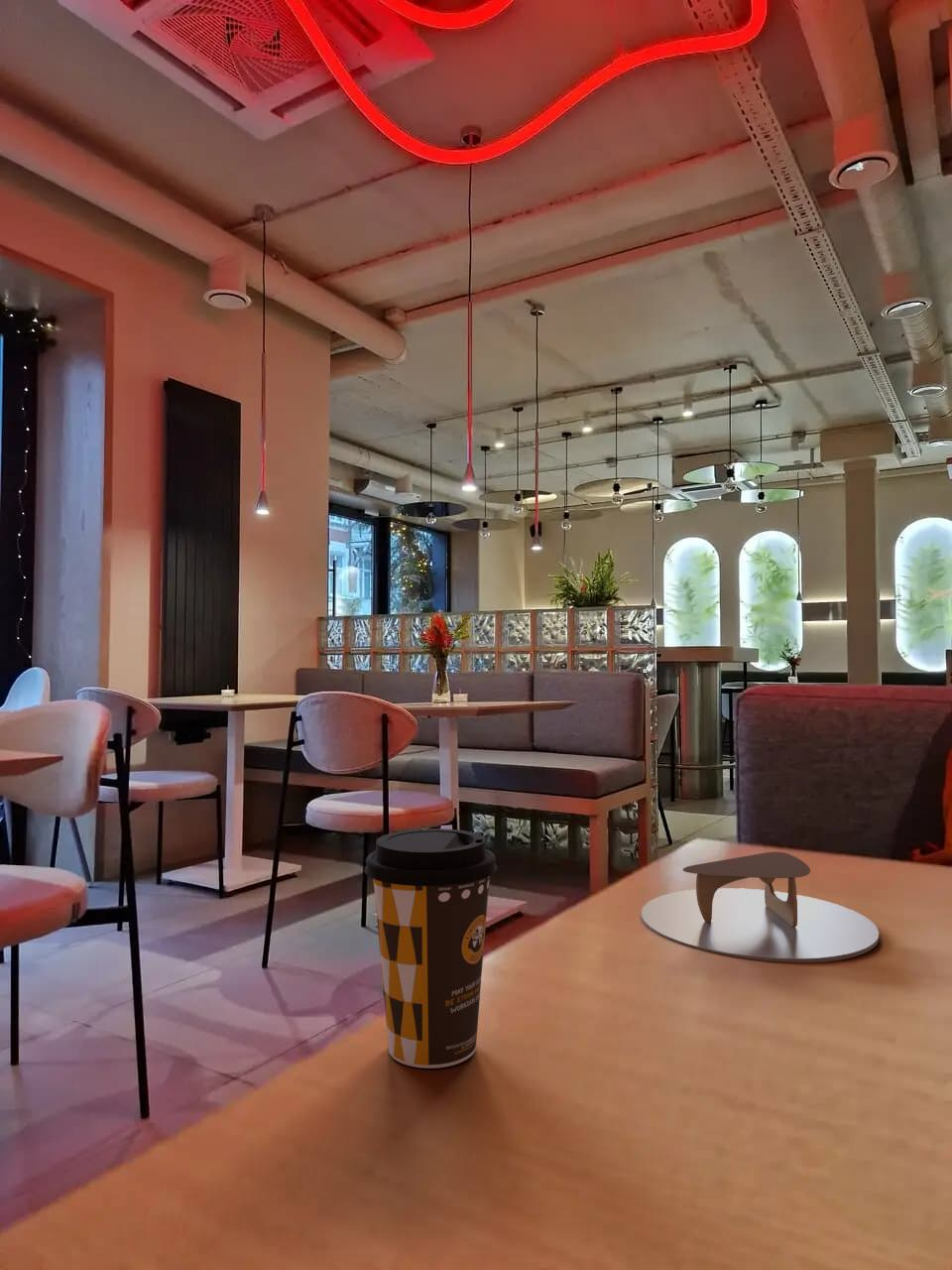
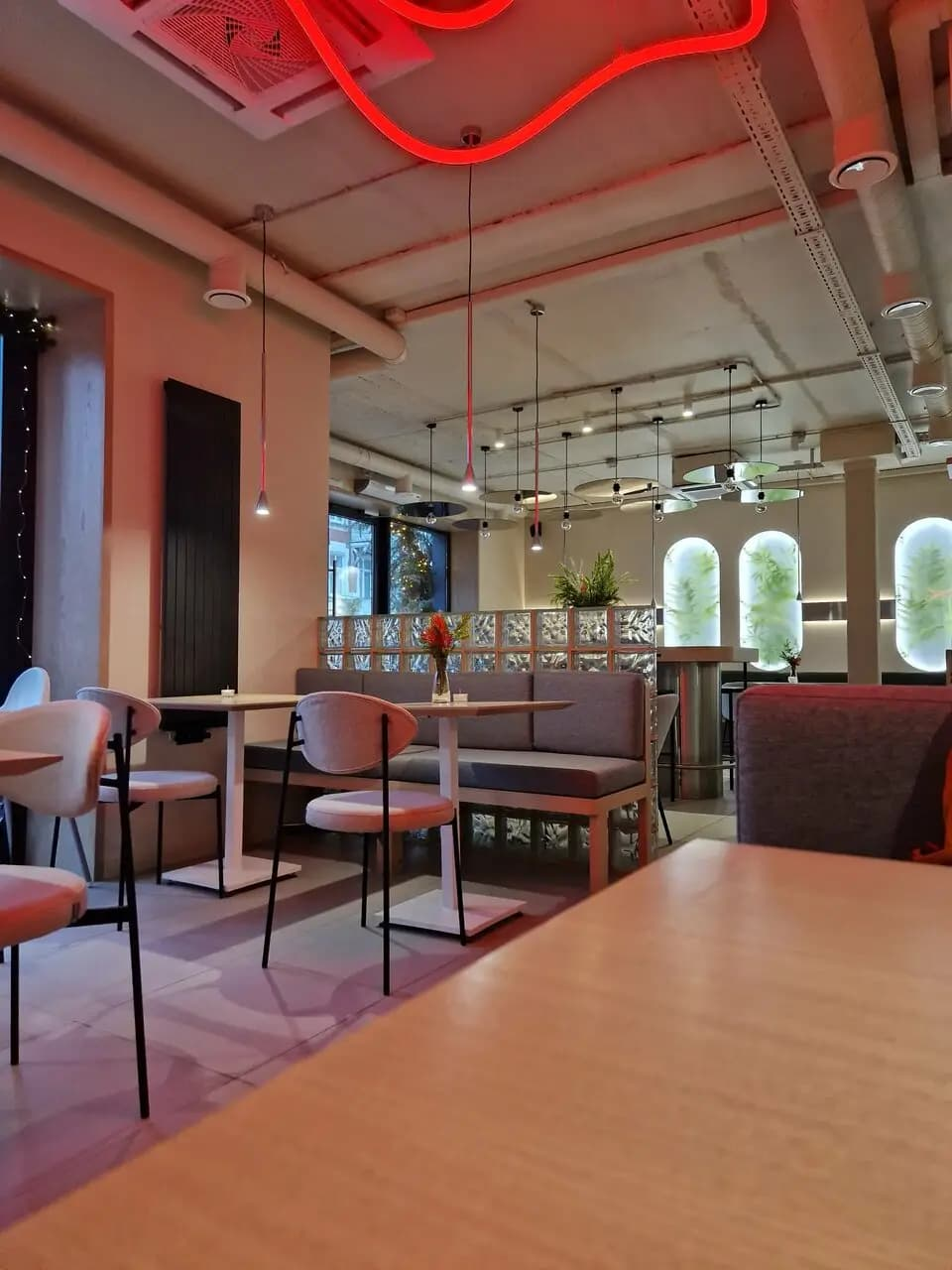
- coffee cup (431, 943)
- napkin holder (755, 894)
